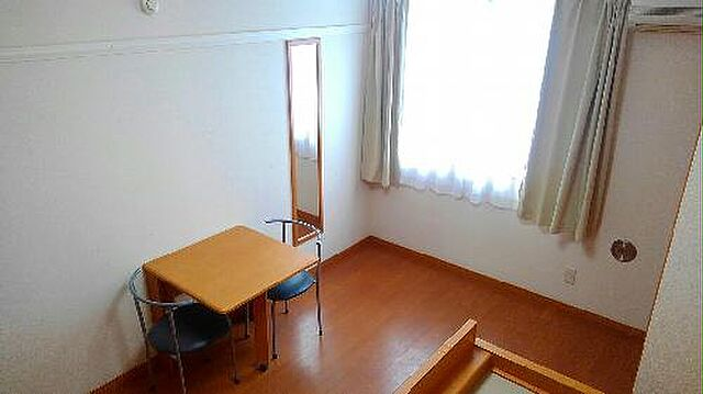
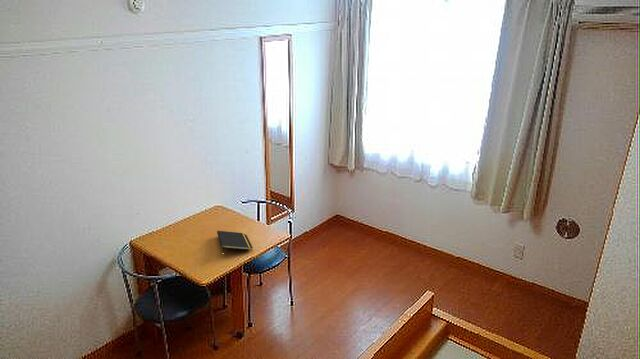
+ notepad (234, 240)
